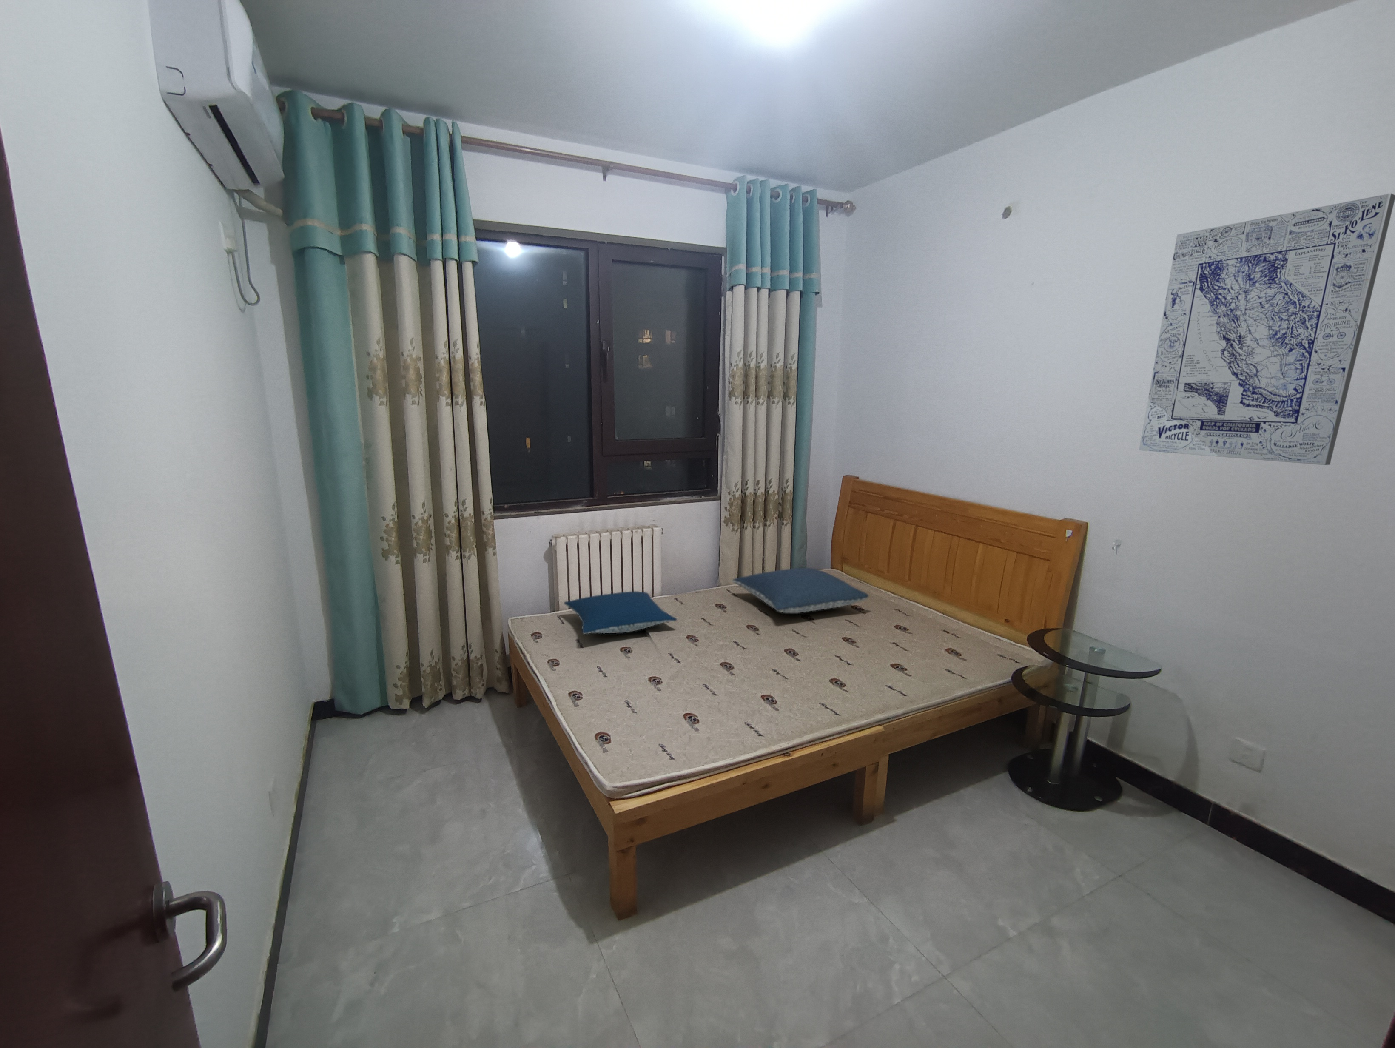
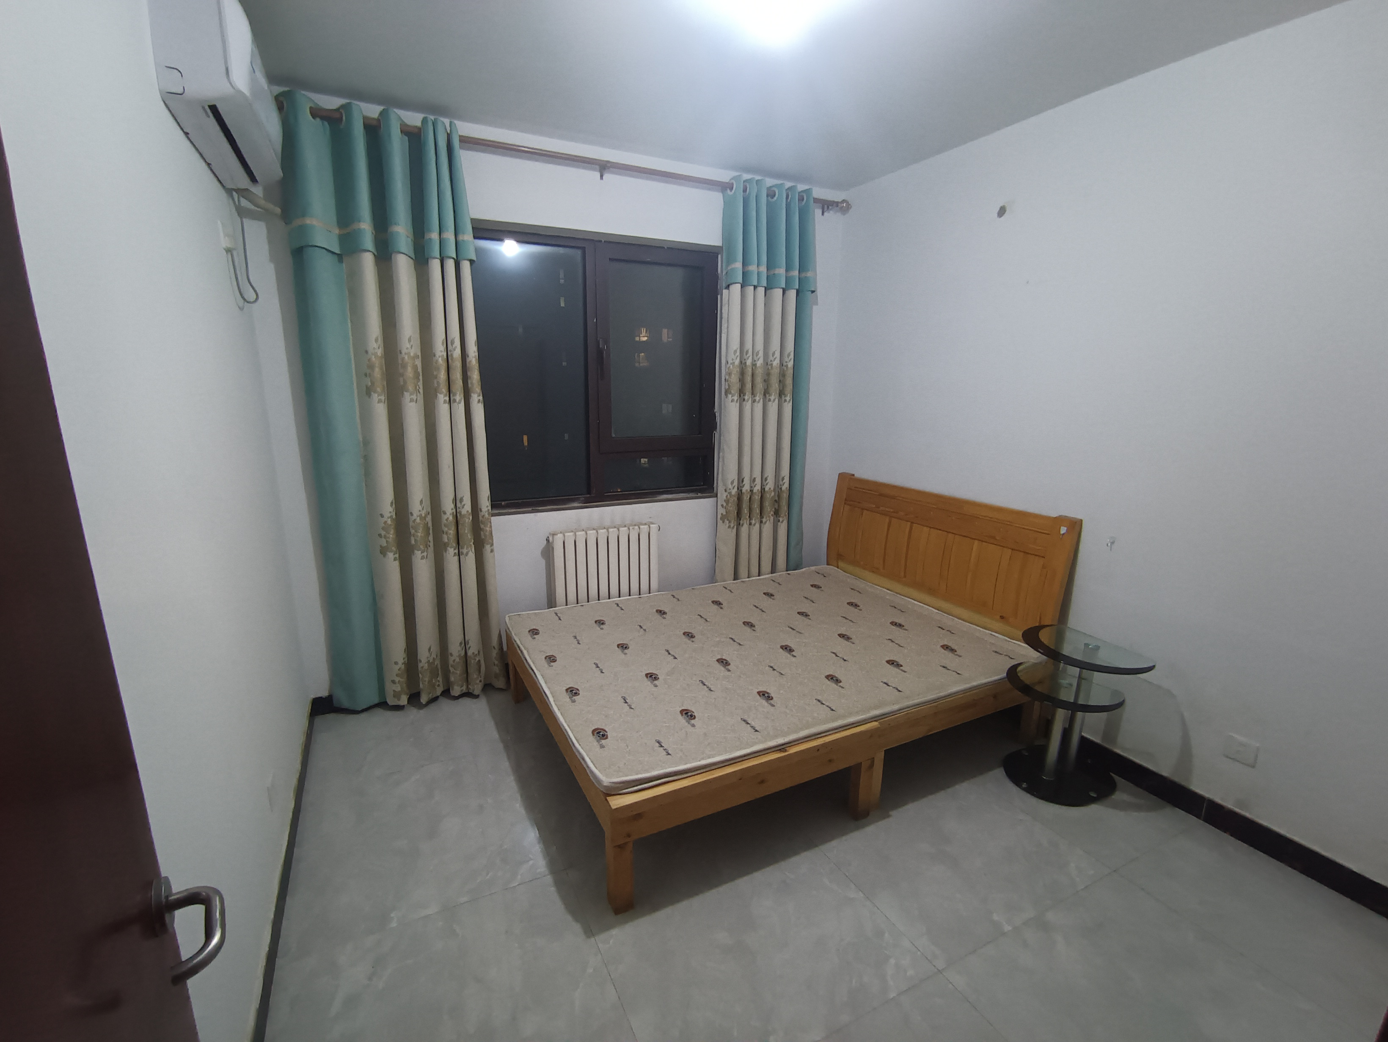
- pillow (618, 611)
- wall art (1249, 341)
- pillow (797, 588)
